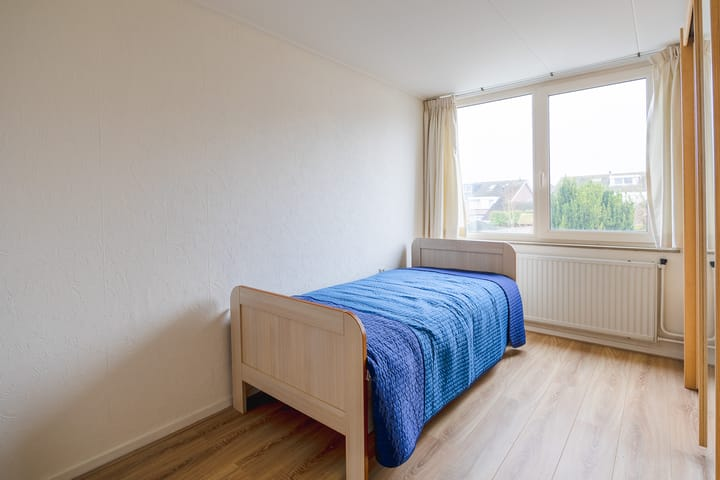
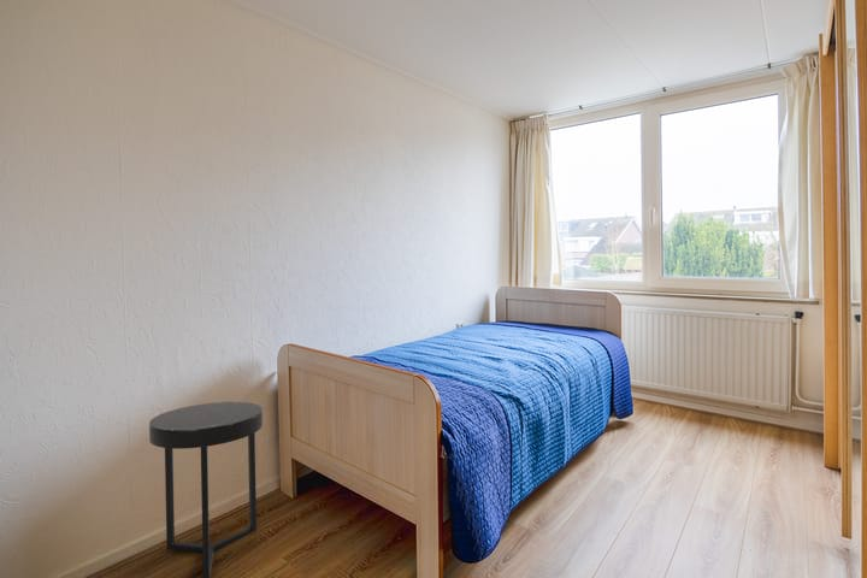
+ side table (207, 483)
